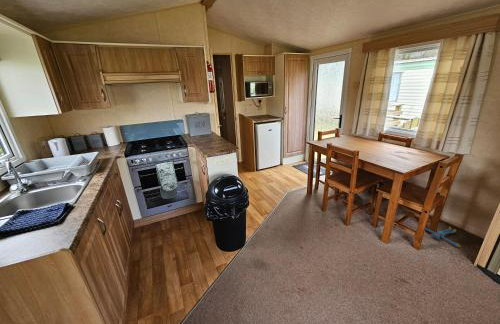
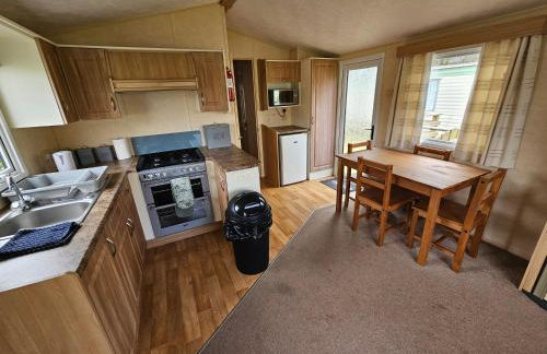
- plush toy (443, 232)
